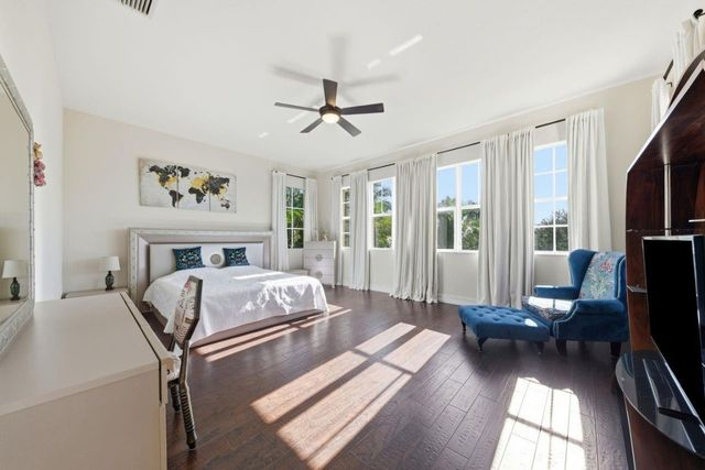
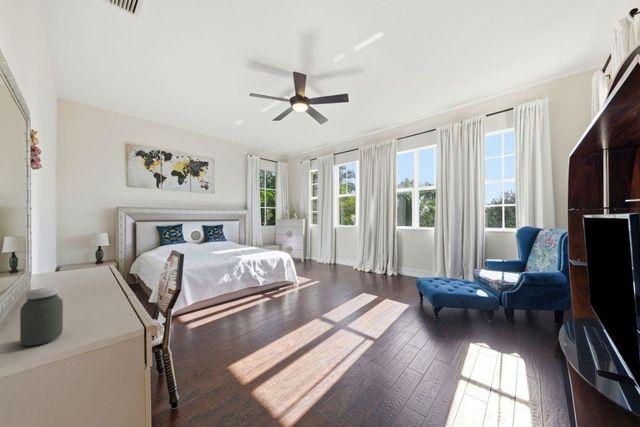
+ jar (42, 315)
